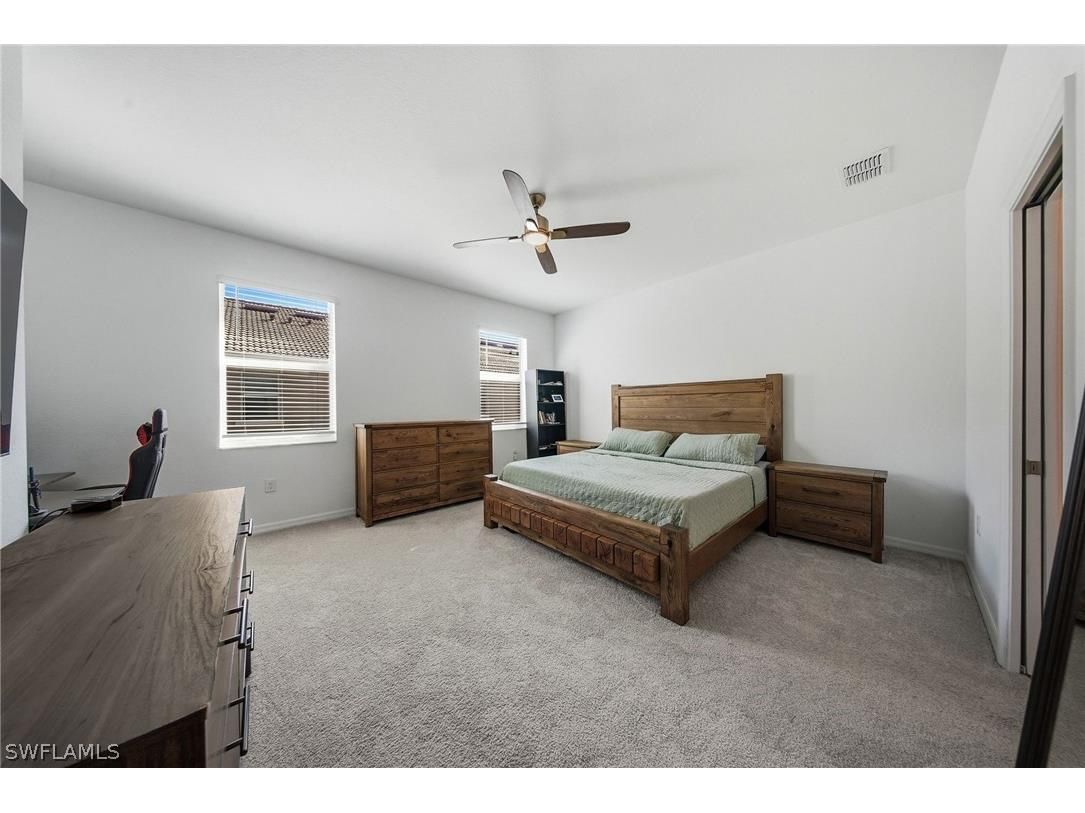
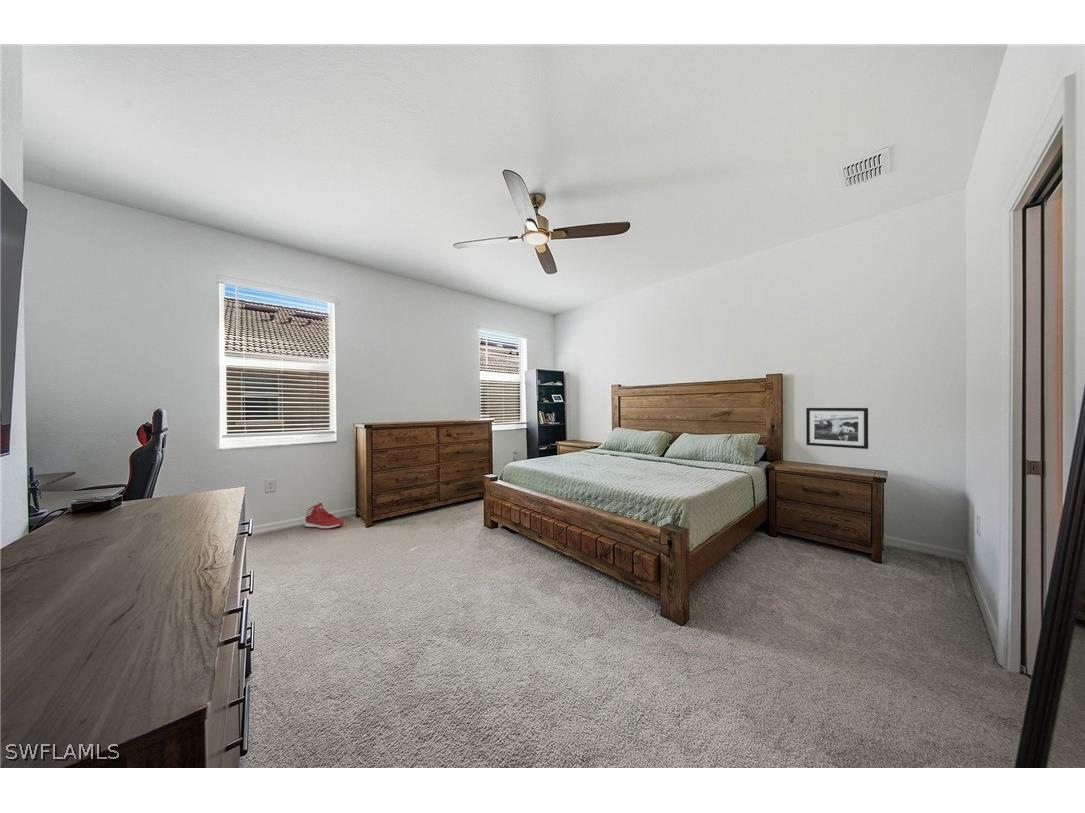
+ sneaker (324, 515)
+ picture frame (835, 427)
